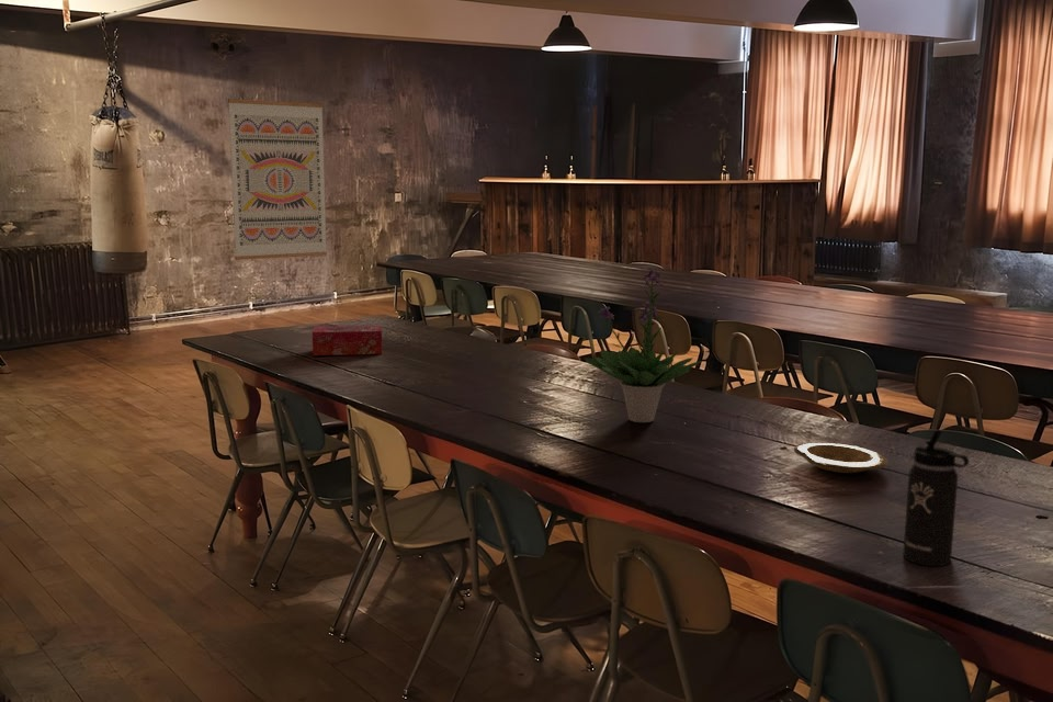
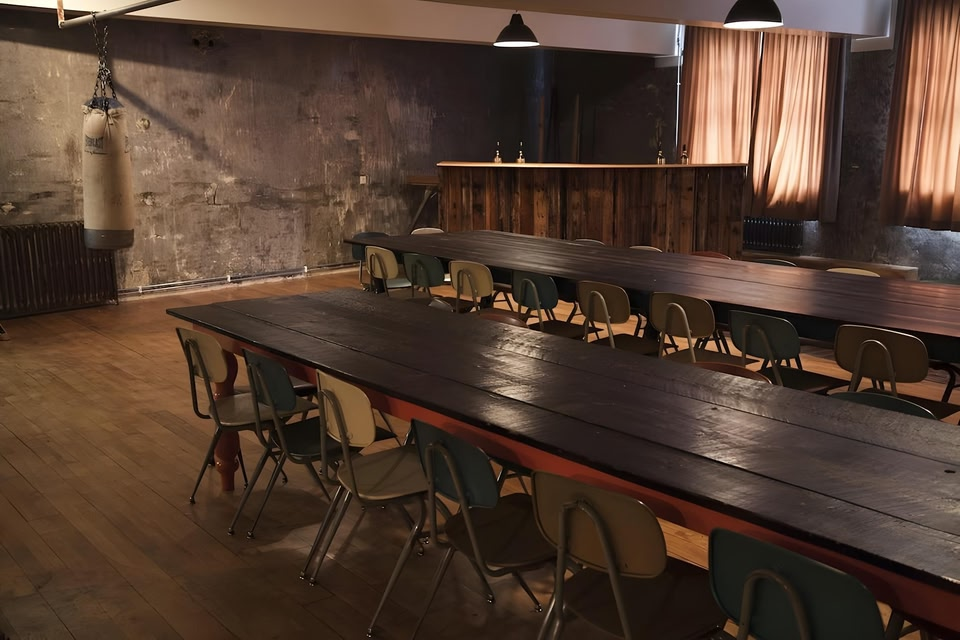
- tissue box (348, 340)
- wall art (279, 180)
- thermos bottle (937, 496)
- plate (840, 460)
- potted plant (645, 343)
